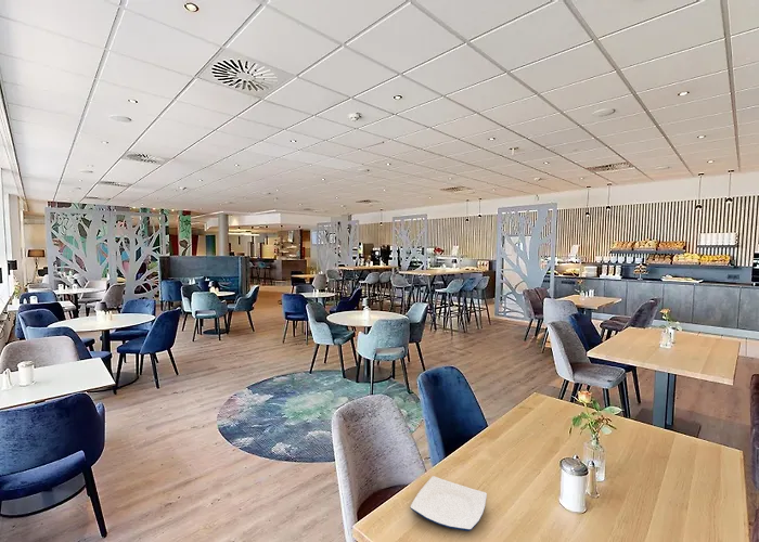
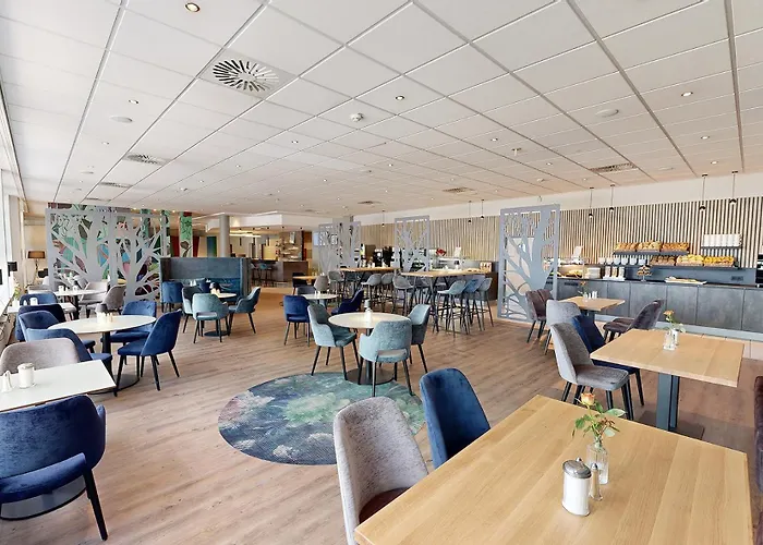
- plate (449, 503)
